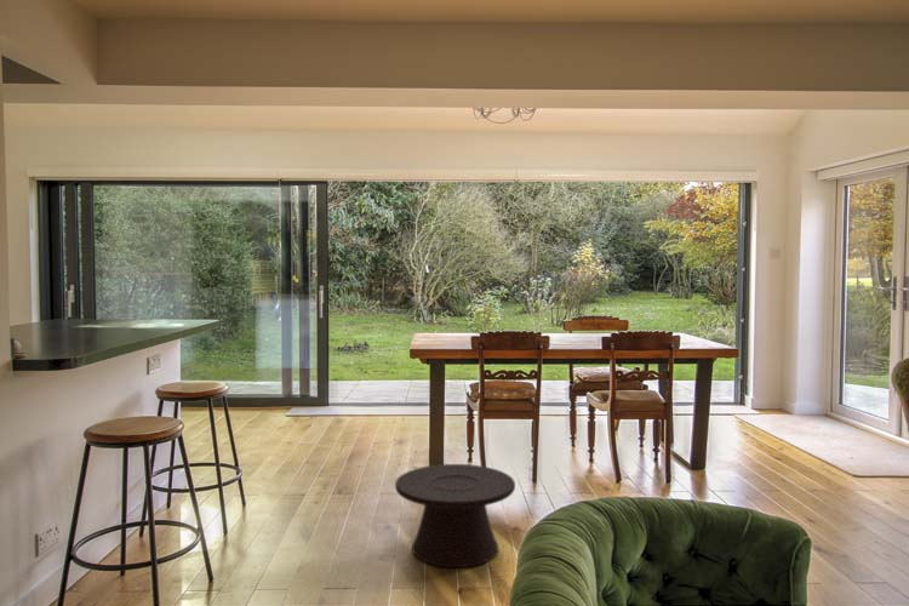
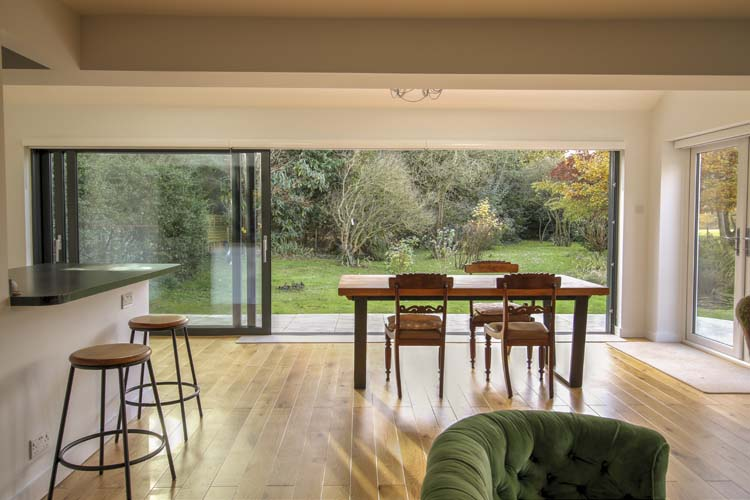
- side table (454, 514)
